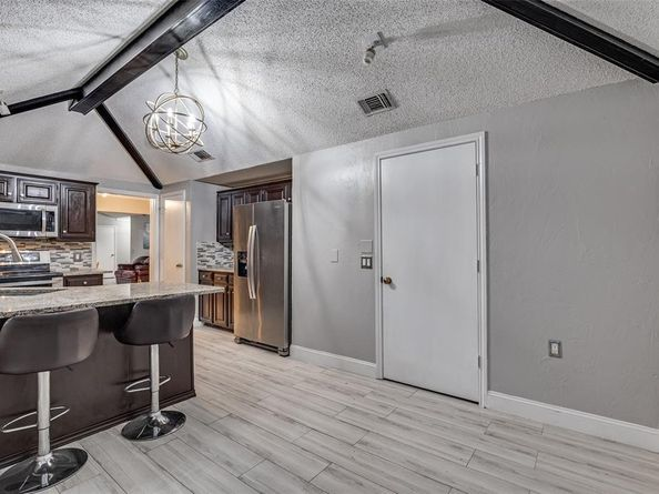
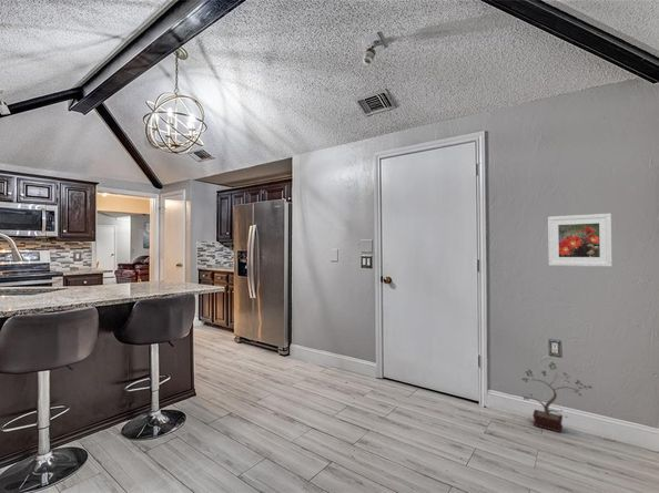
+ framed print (578, 240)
+ potted plant (555, 397)
